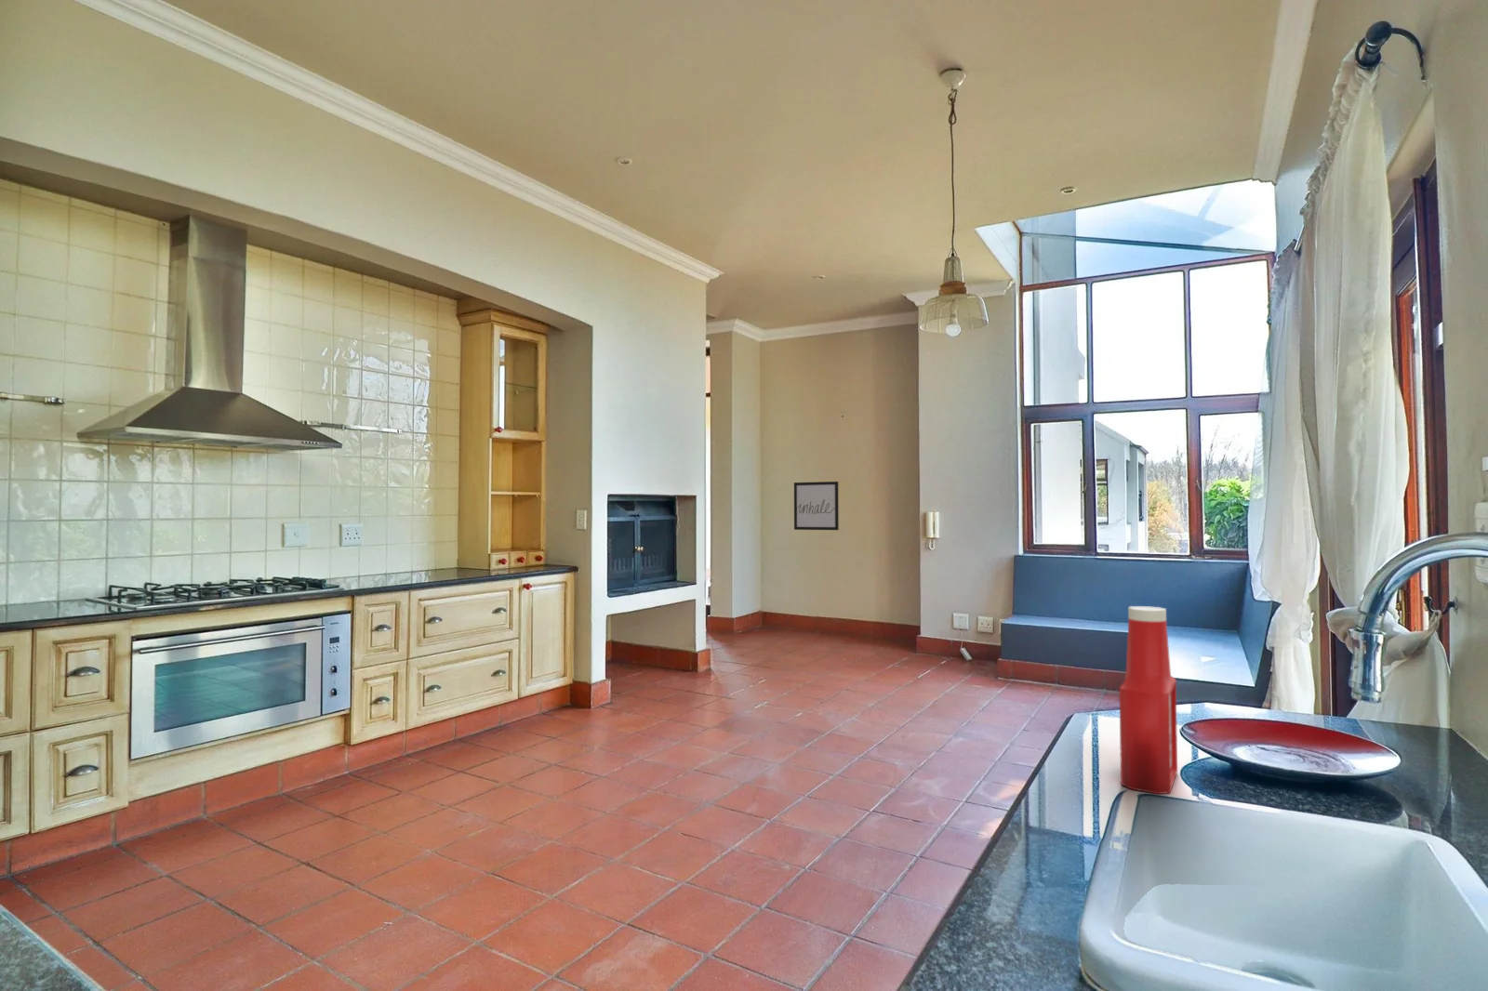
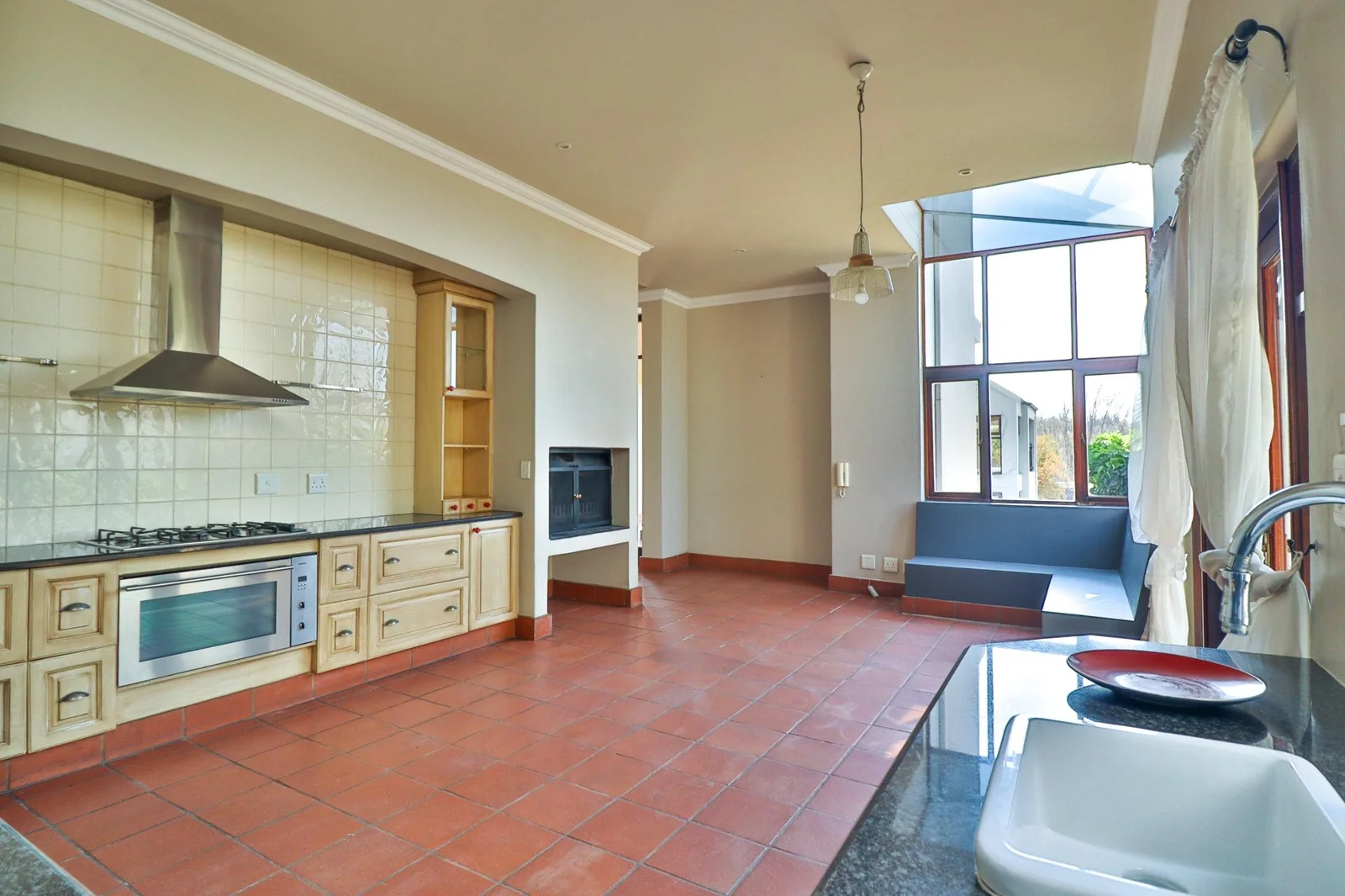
- soap bottle (1147, 692)
- wall art (815, 505)
